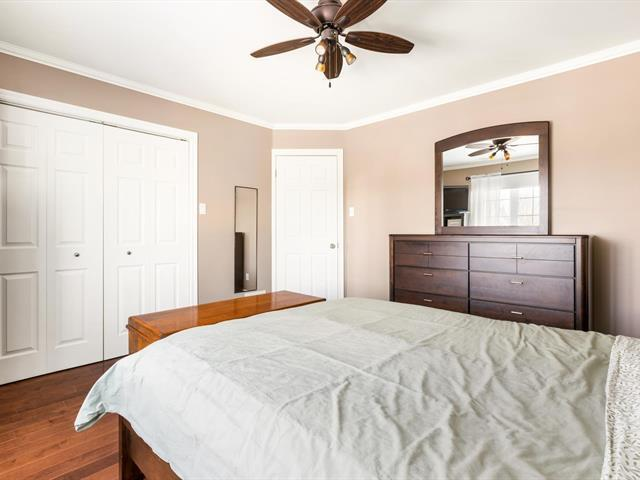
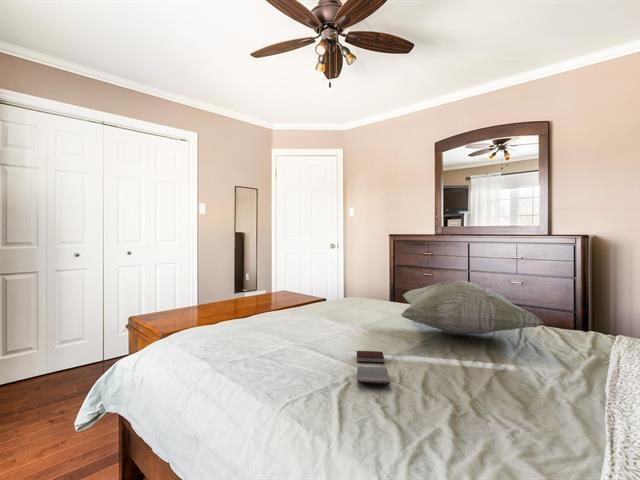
+ paperback book (371, 367)
+ decorative pillow (459, 306)
